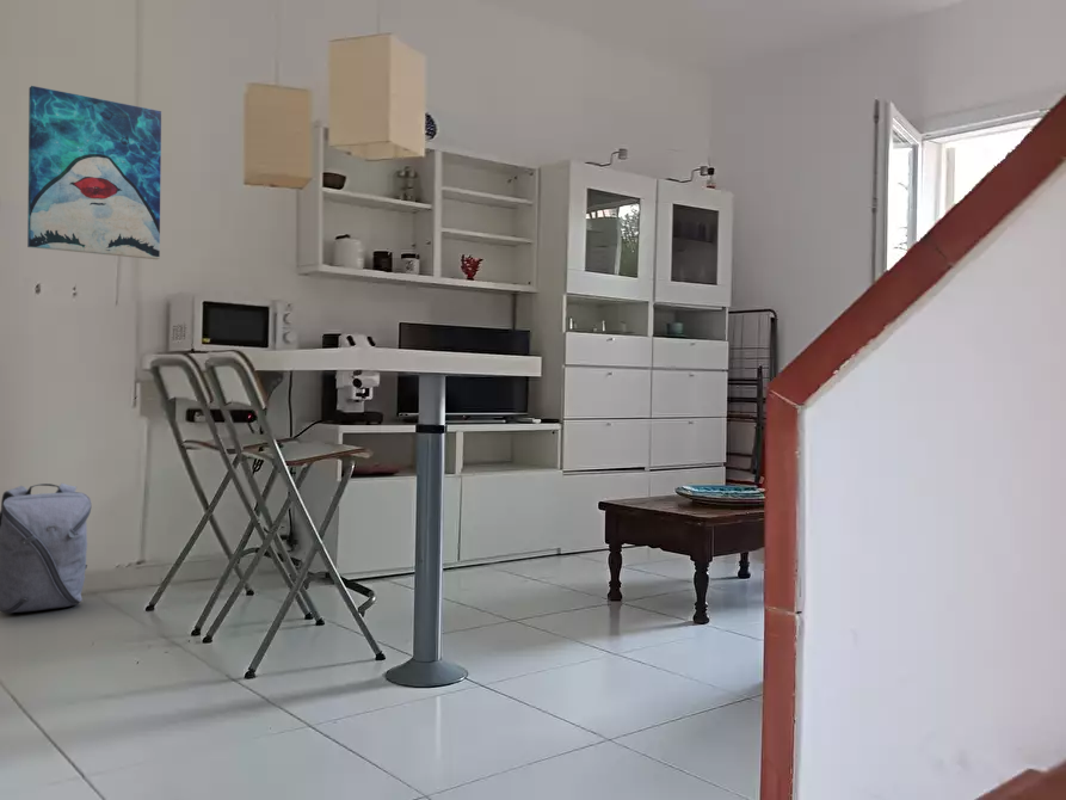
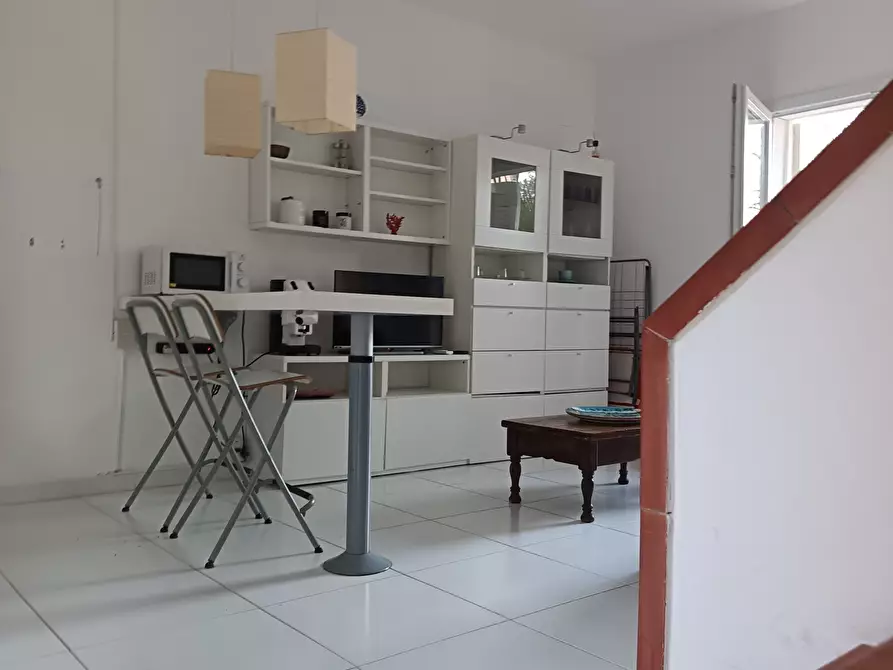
- wall art (97, 177)
- backpack (41, 544)
